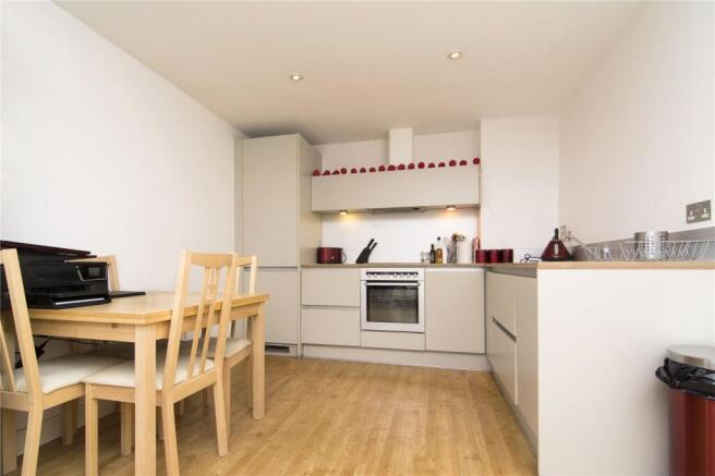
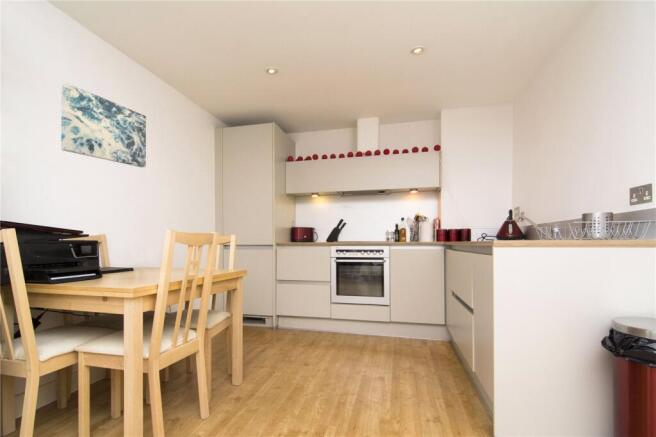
+ wall art (109, 130)
